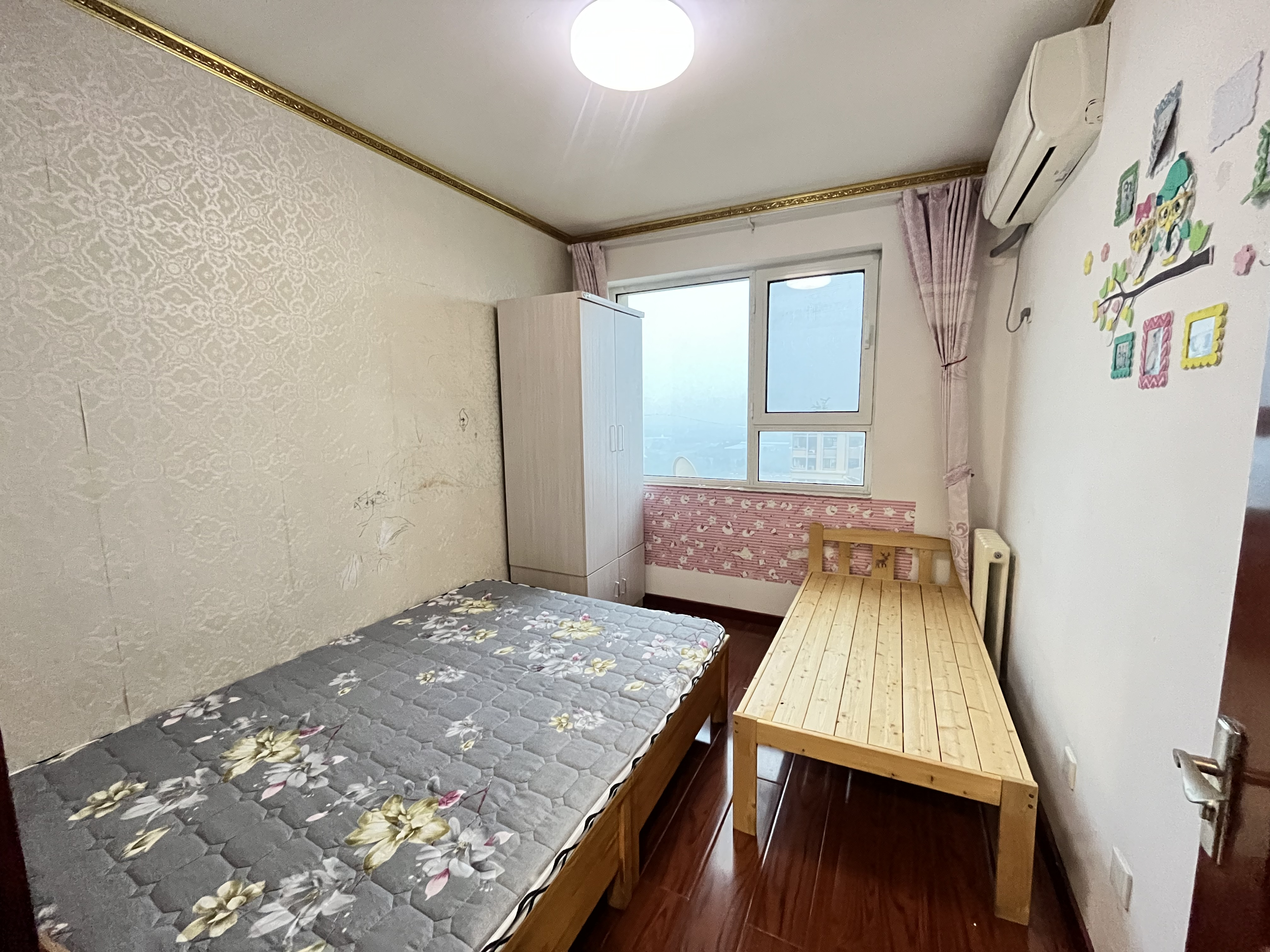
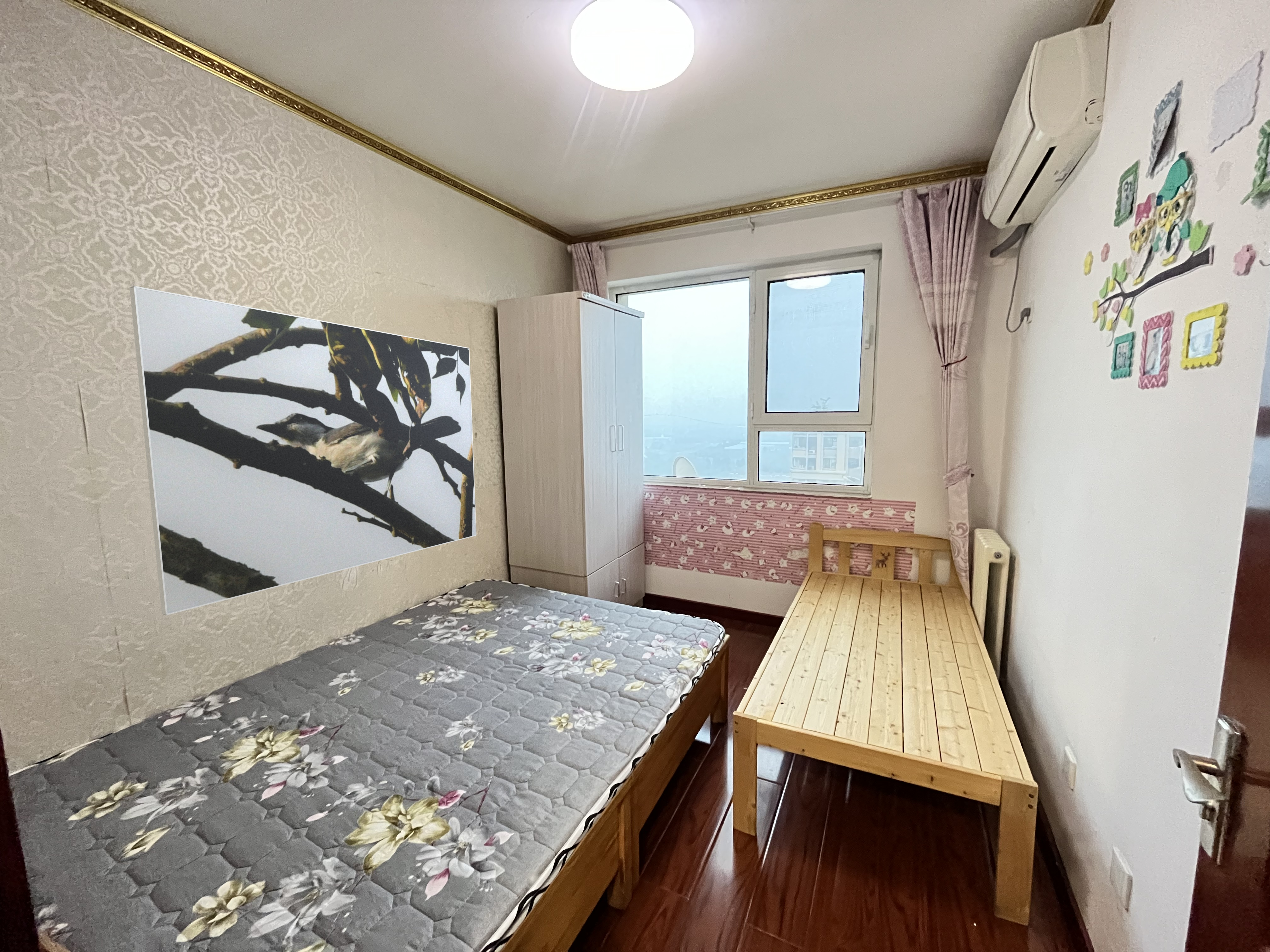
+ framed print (354, 448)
